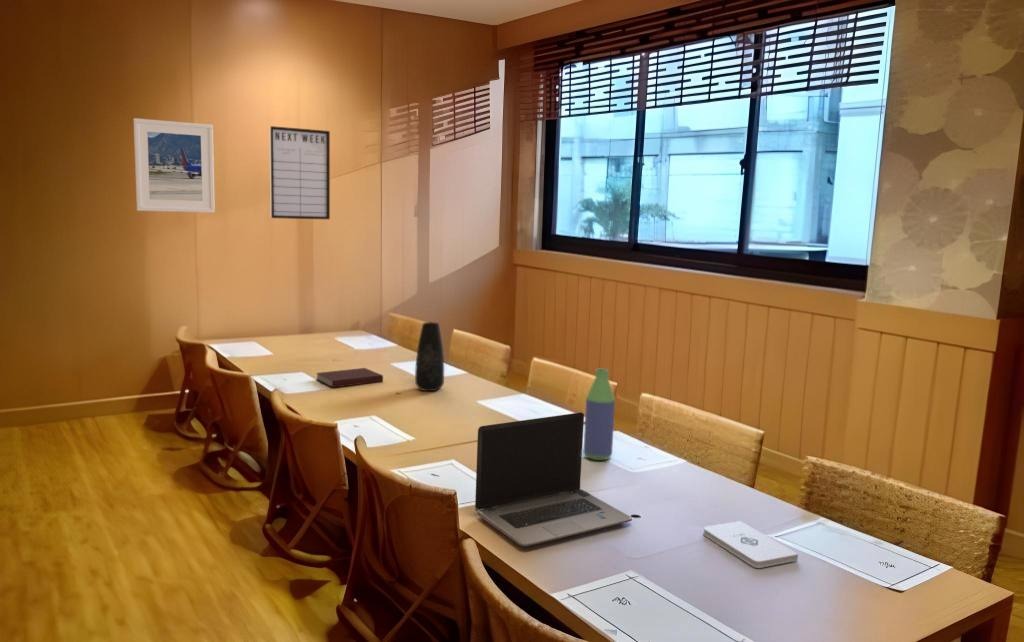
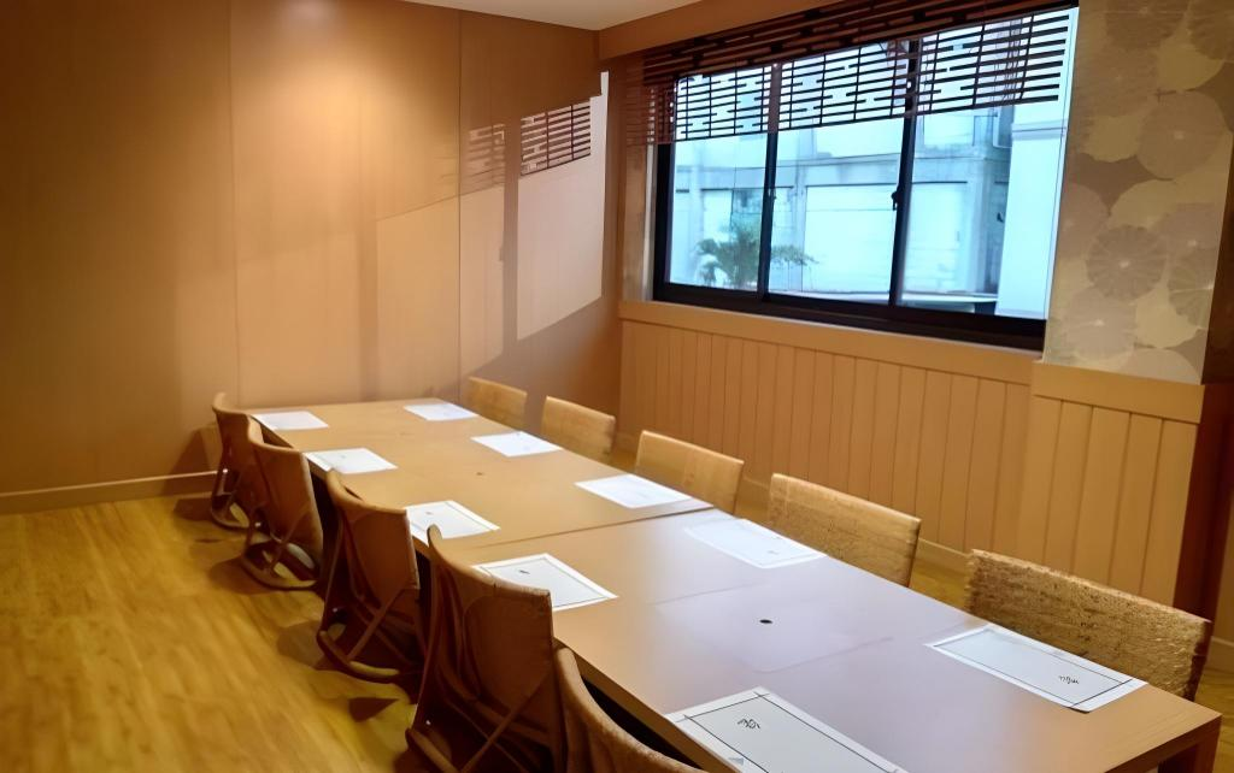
- writing board (300, 174)
- notebook (349, 377)
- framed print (175, 167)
- laptop computer (555, 475)
- notepad (747, 543)
- vase (430, 356)
- bottle (599, 414)
